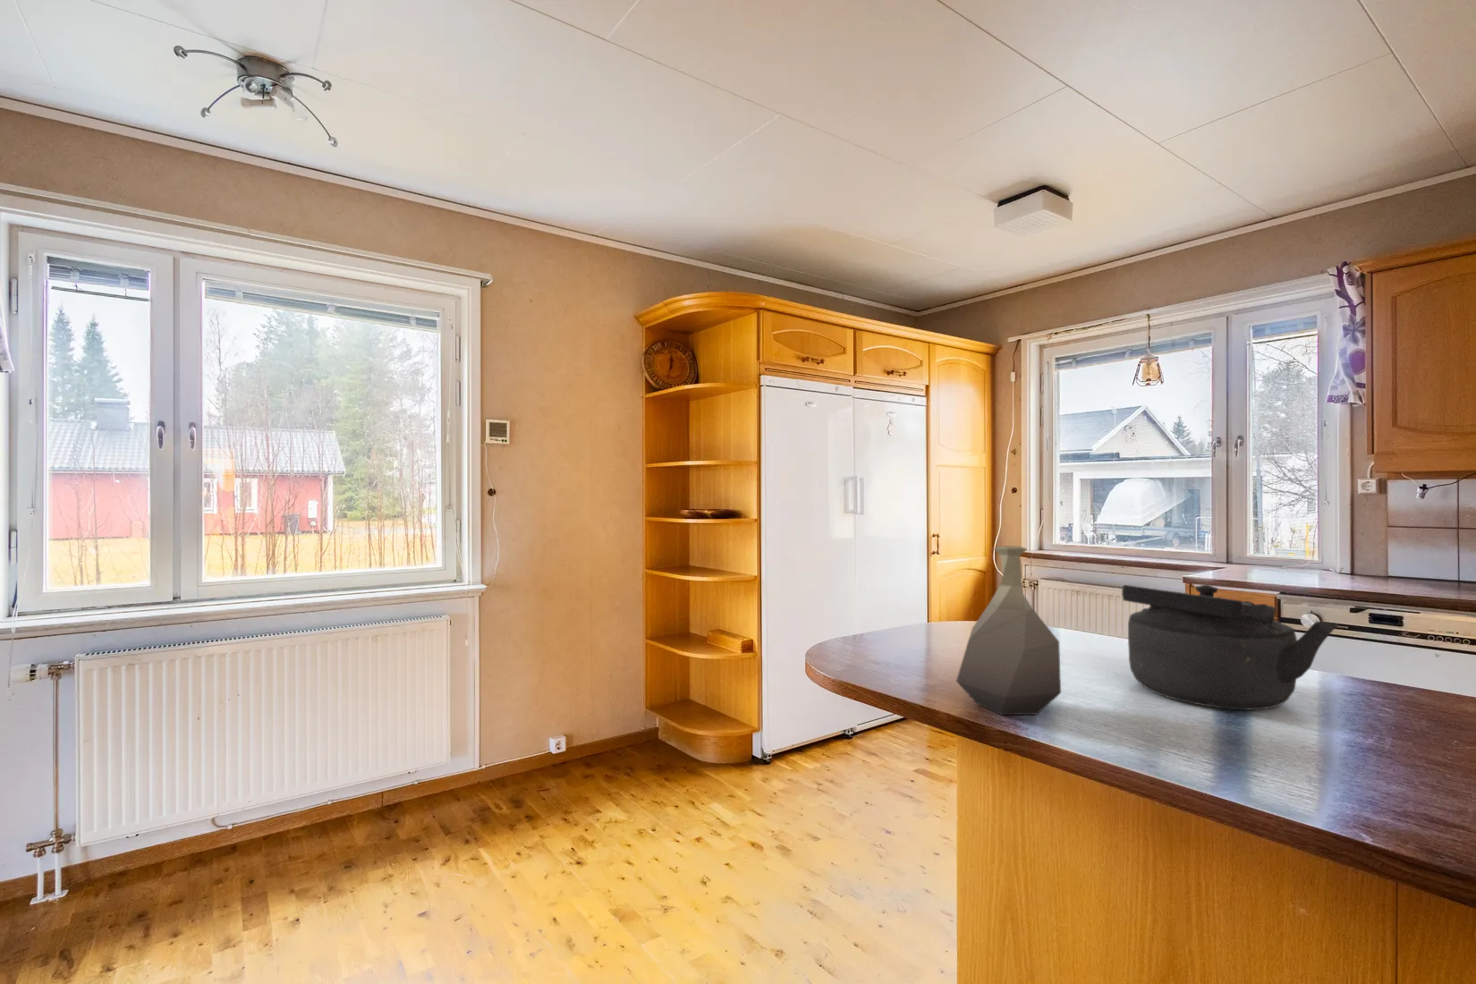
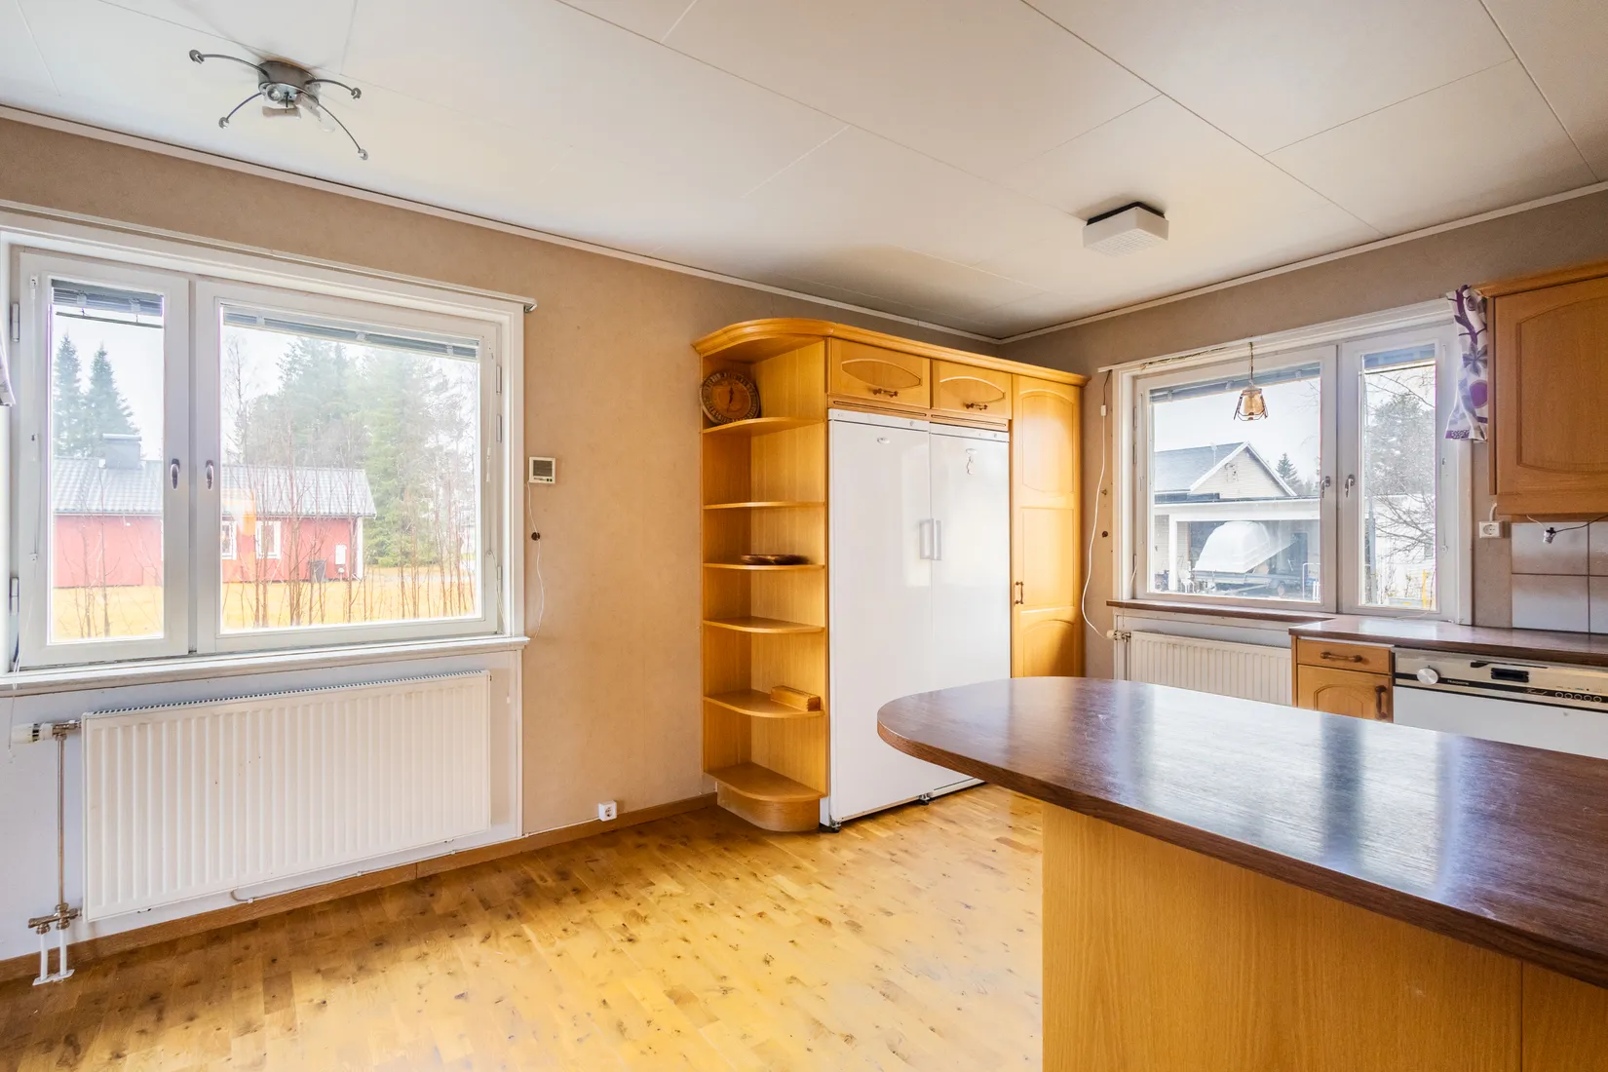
- kettle (1210, 639)
- vase (1010, 626)
